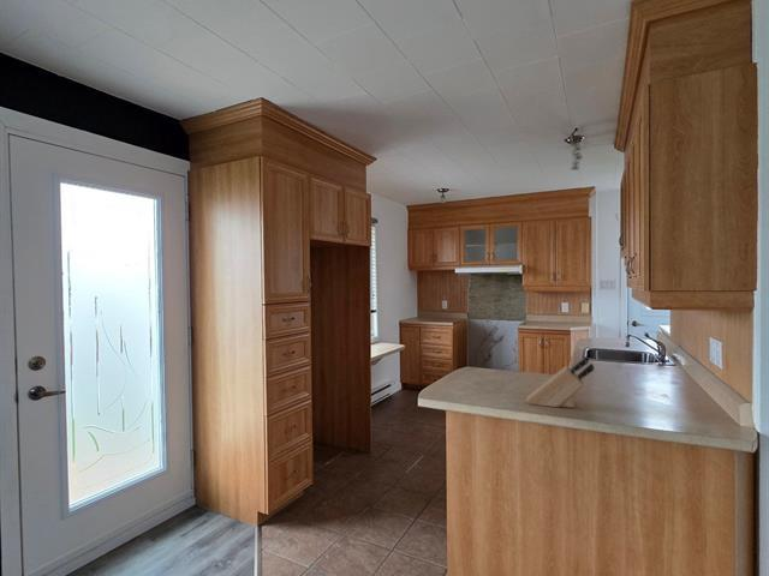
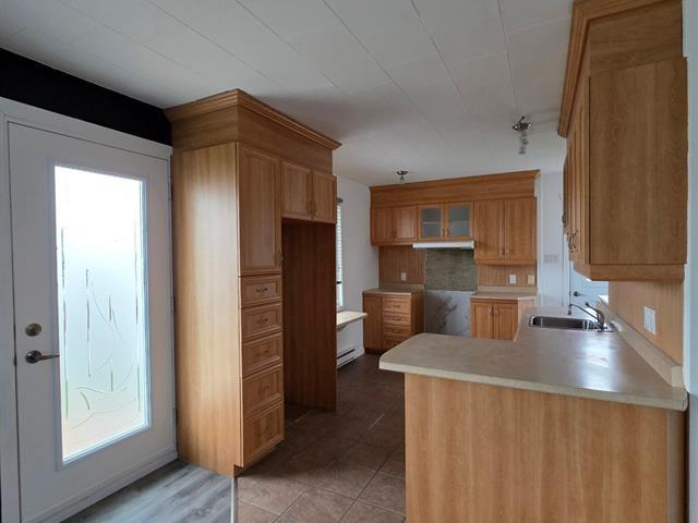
- knife block (559, 379)
